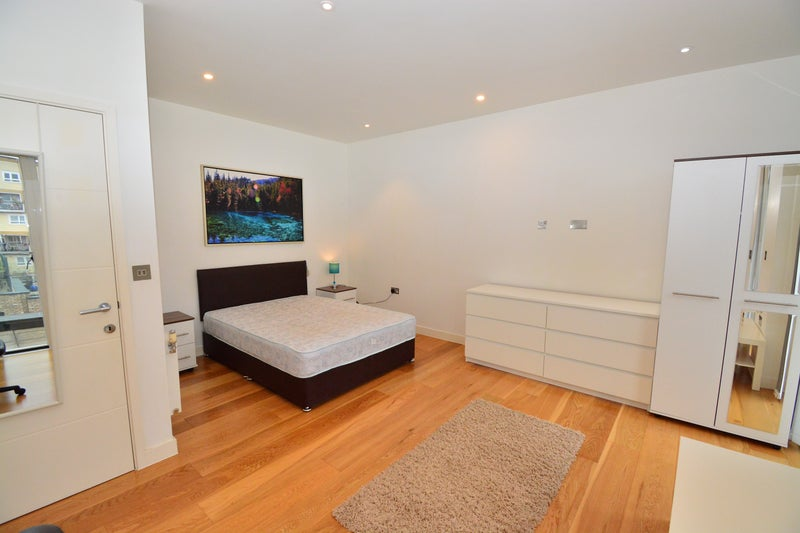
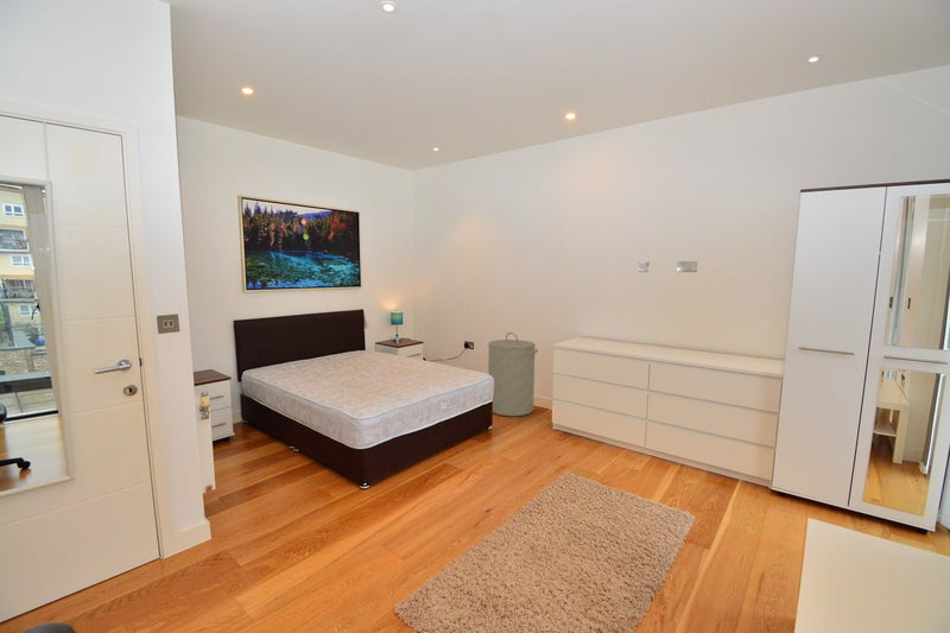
+ laundry hamper (511, 371)
